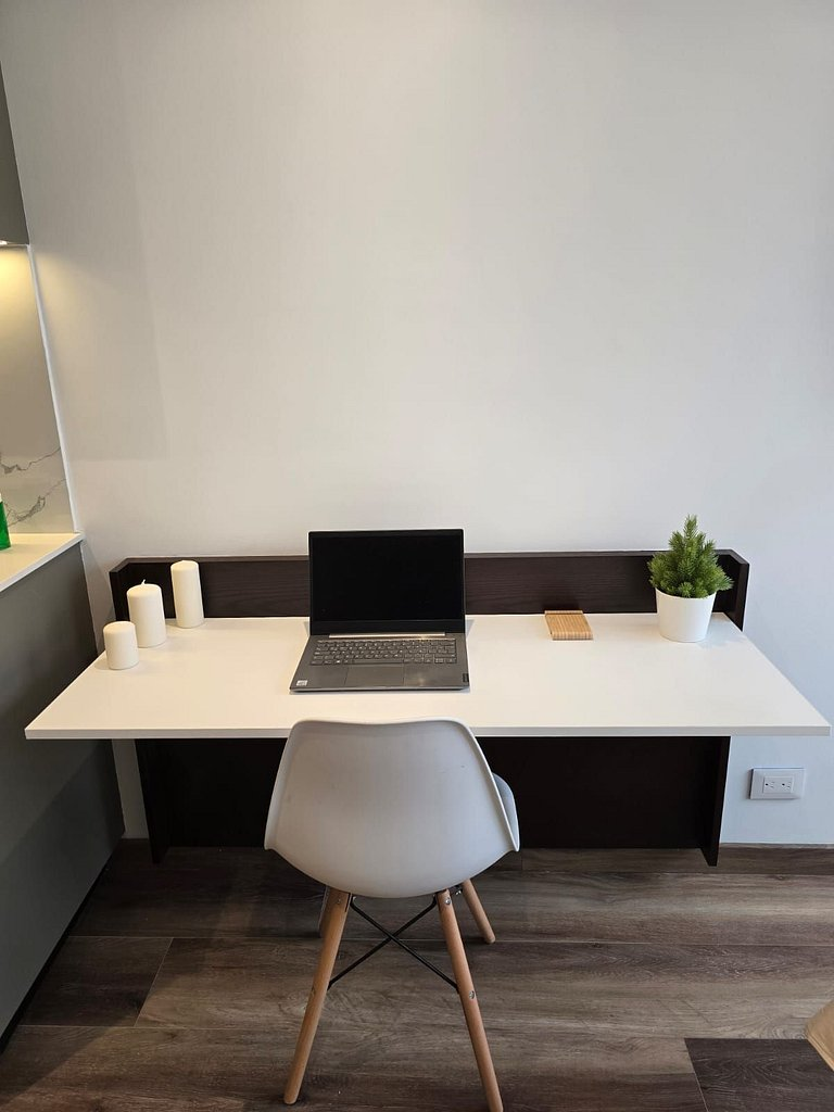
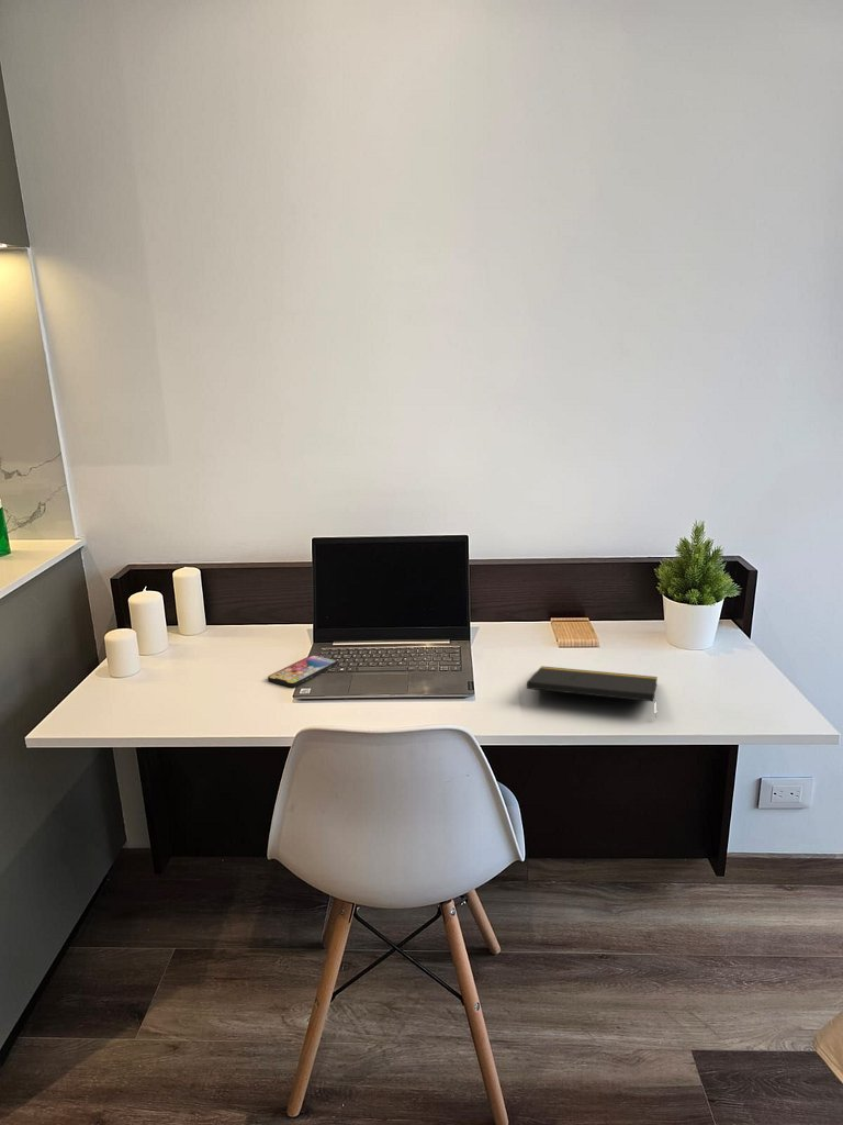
+ notepad (593, 682)
+ smartphone (303, 670)
